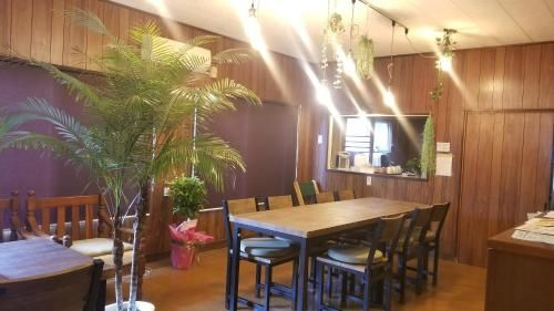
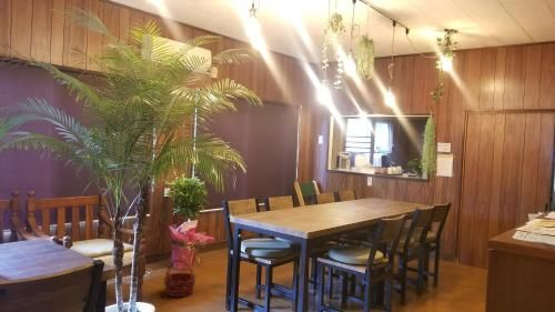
+ basket (180, 275)
